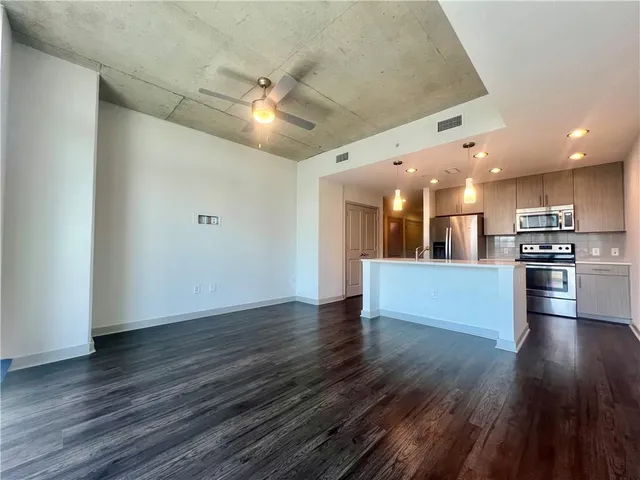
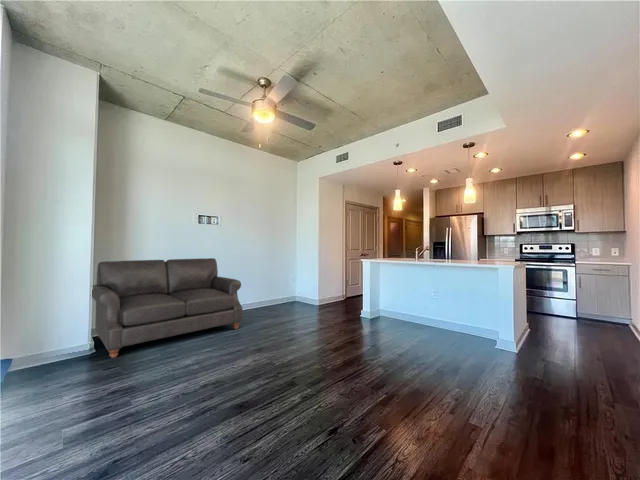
+ sofa (172, 296)
